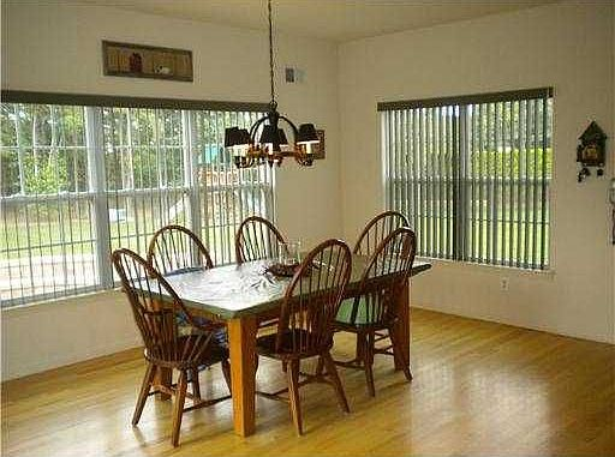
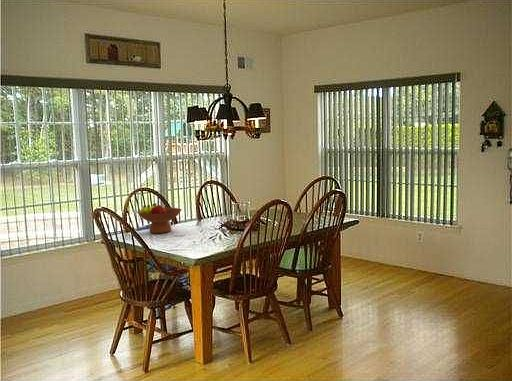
+ fruit bowl (159, 217)
